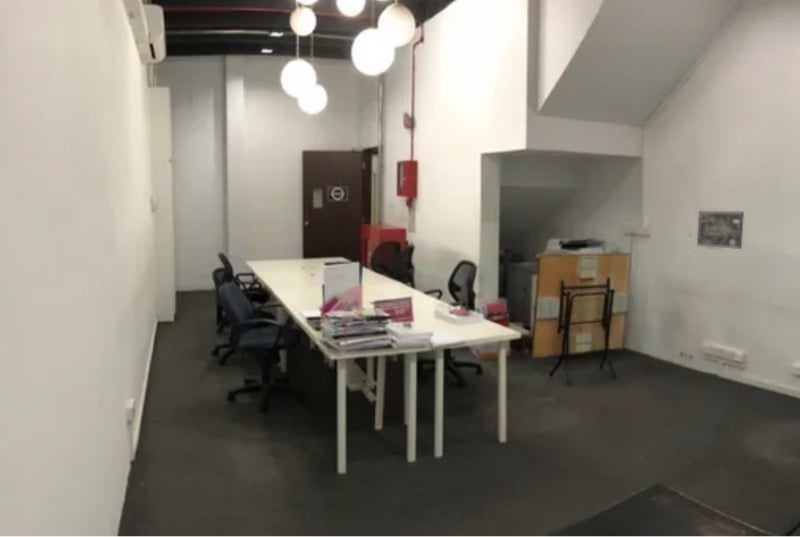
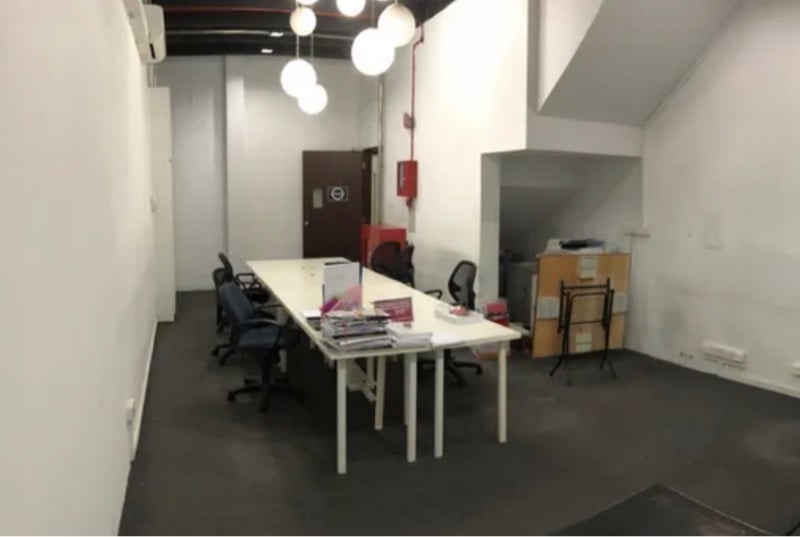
- wall art (719, 229)
